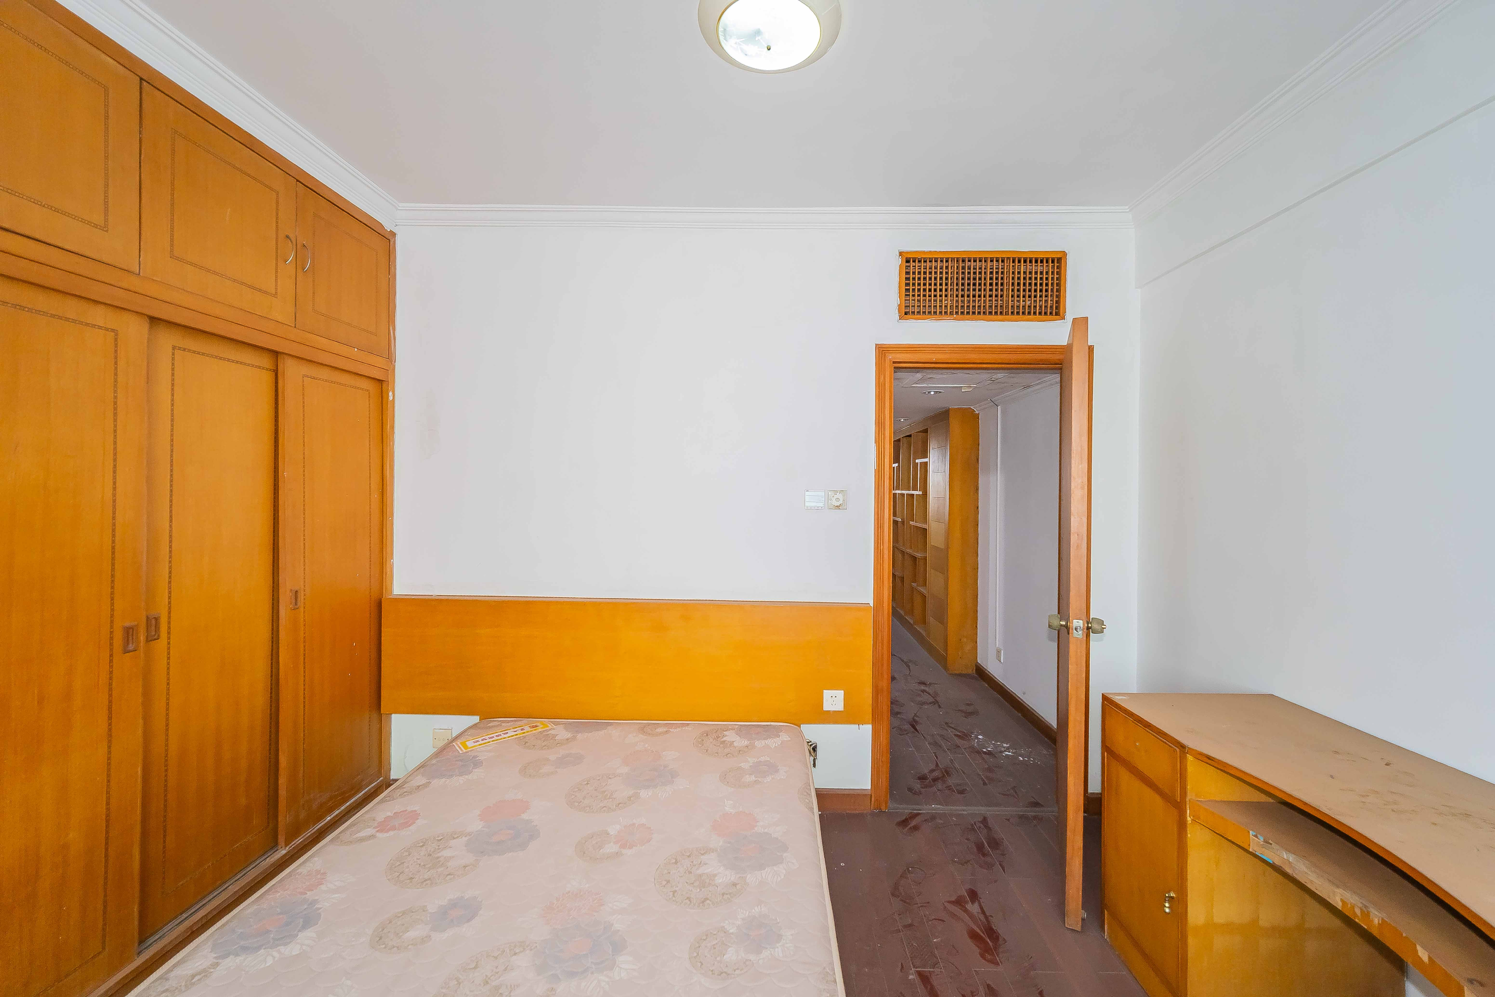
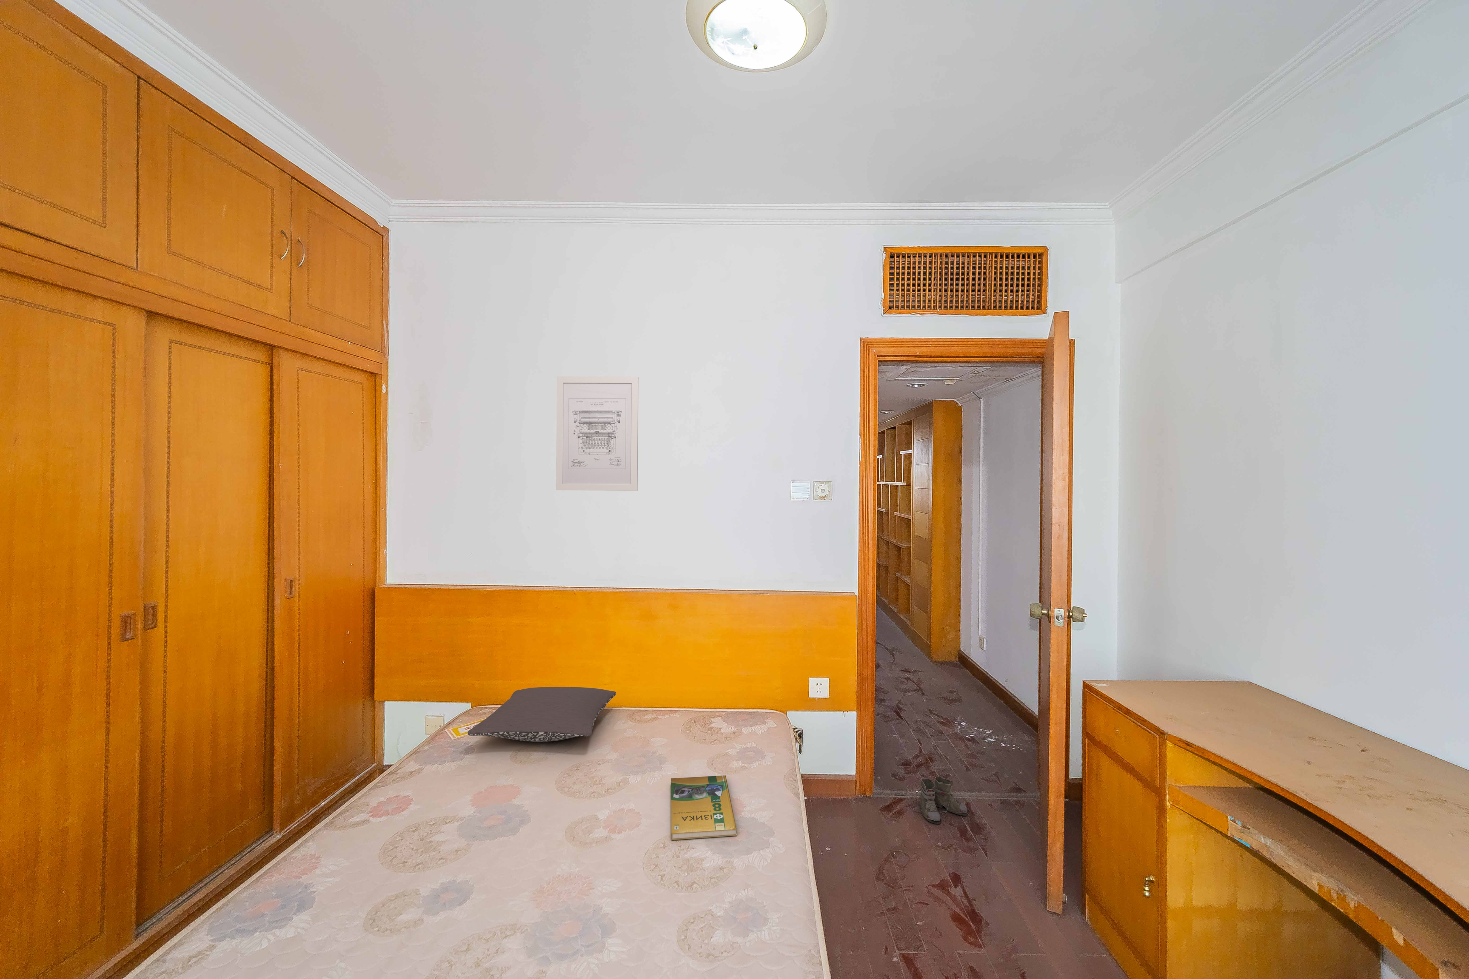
+ booklet (701, 804)
+ pillow (549, 711)
+ wall art (597, 434)
+ boots (939, 798)
